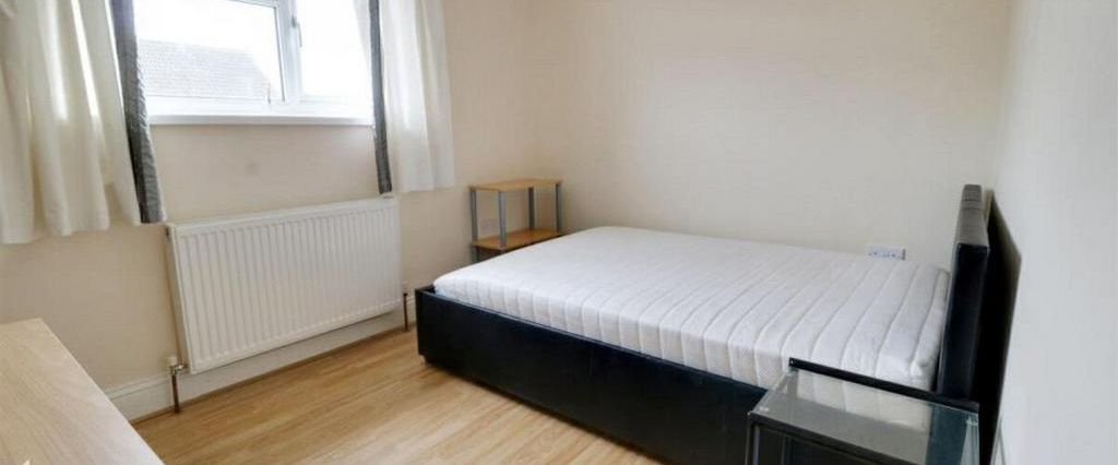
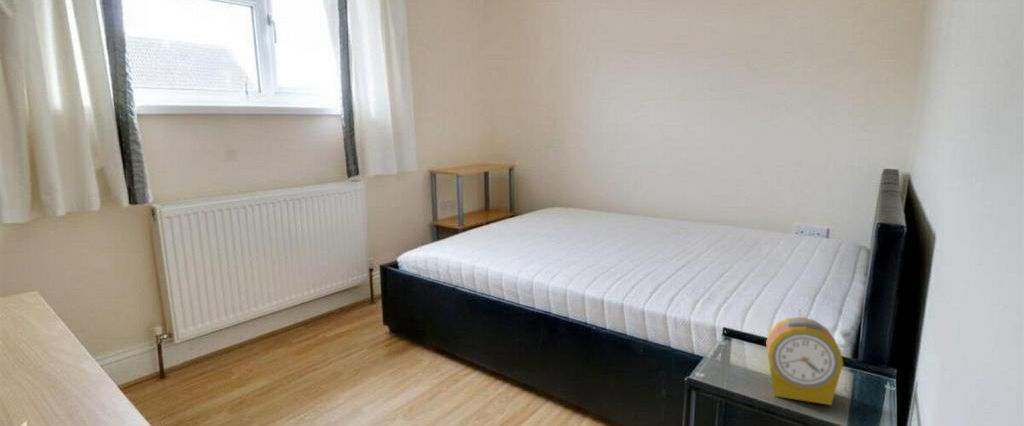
+ alarm clock (802, 356)
